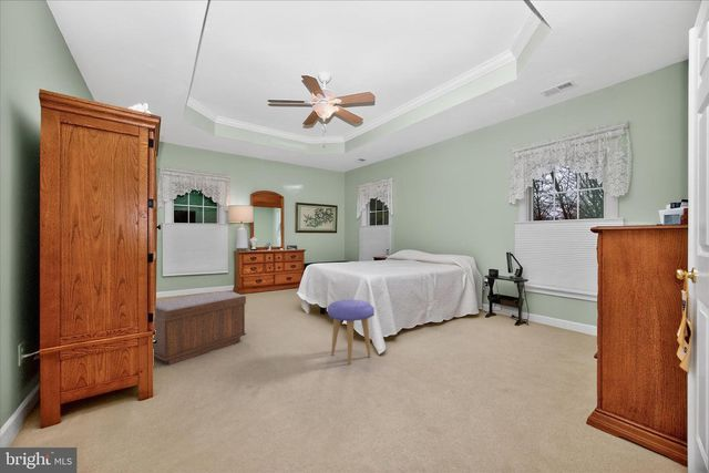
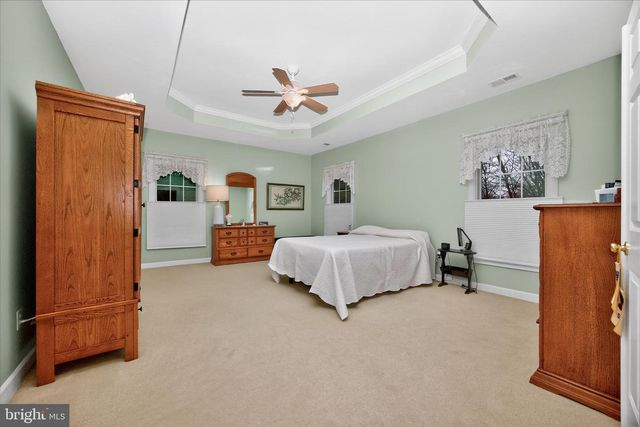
- bench (198, 322)
- stool (350, 329)
